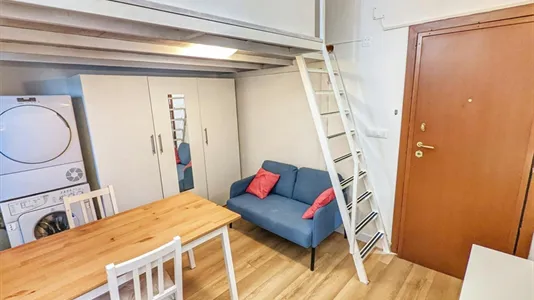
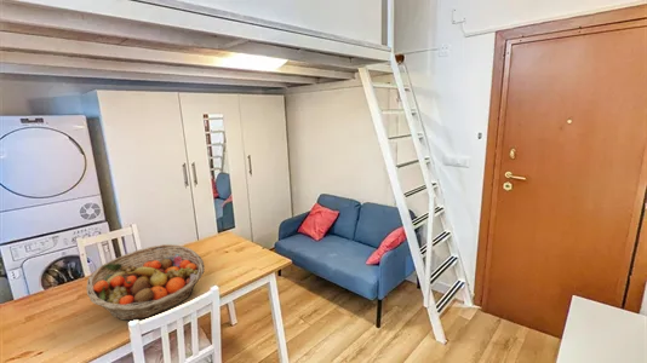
+ fruit basket (150, 280)
